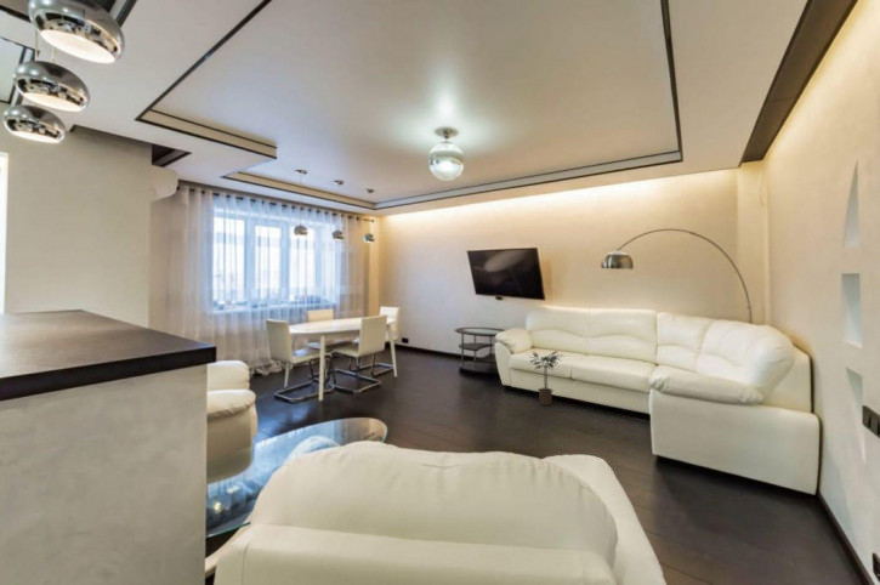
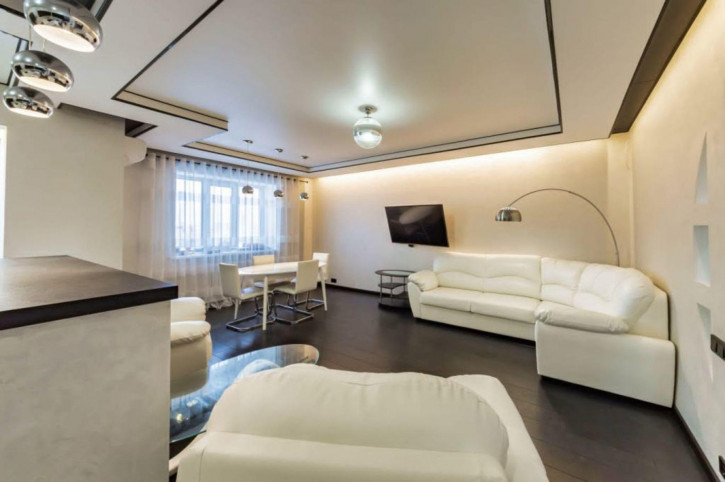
- potted plant (546, 375)
